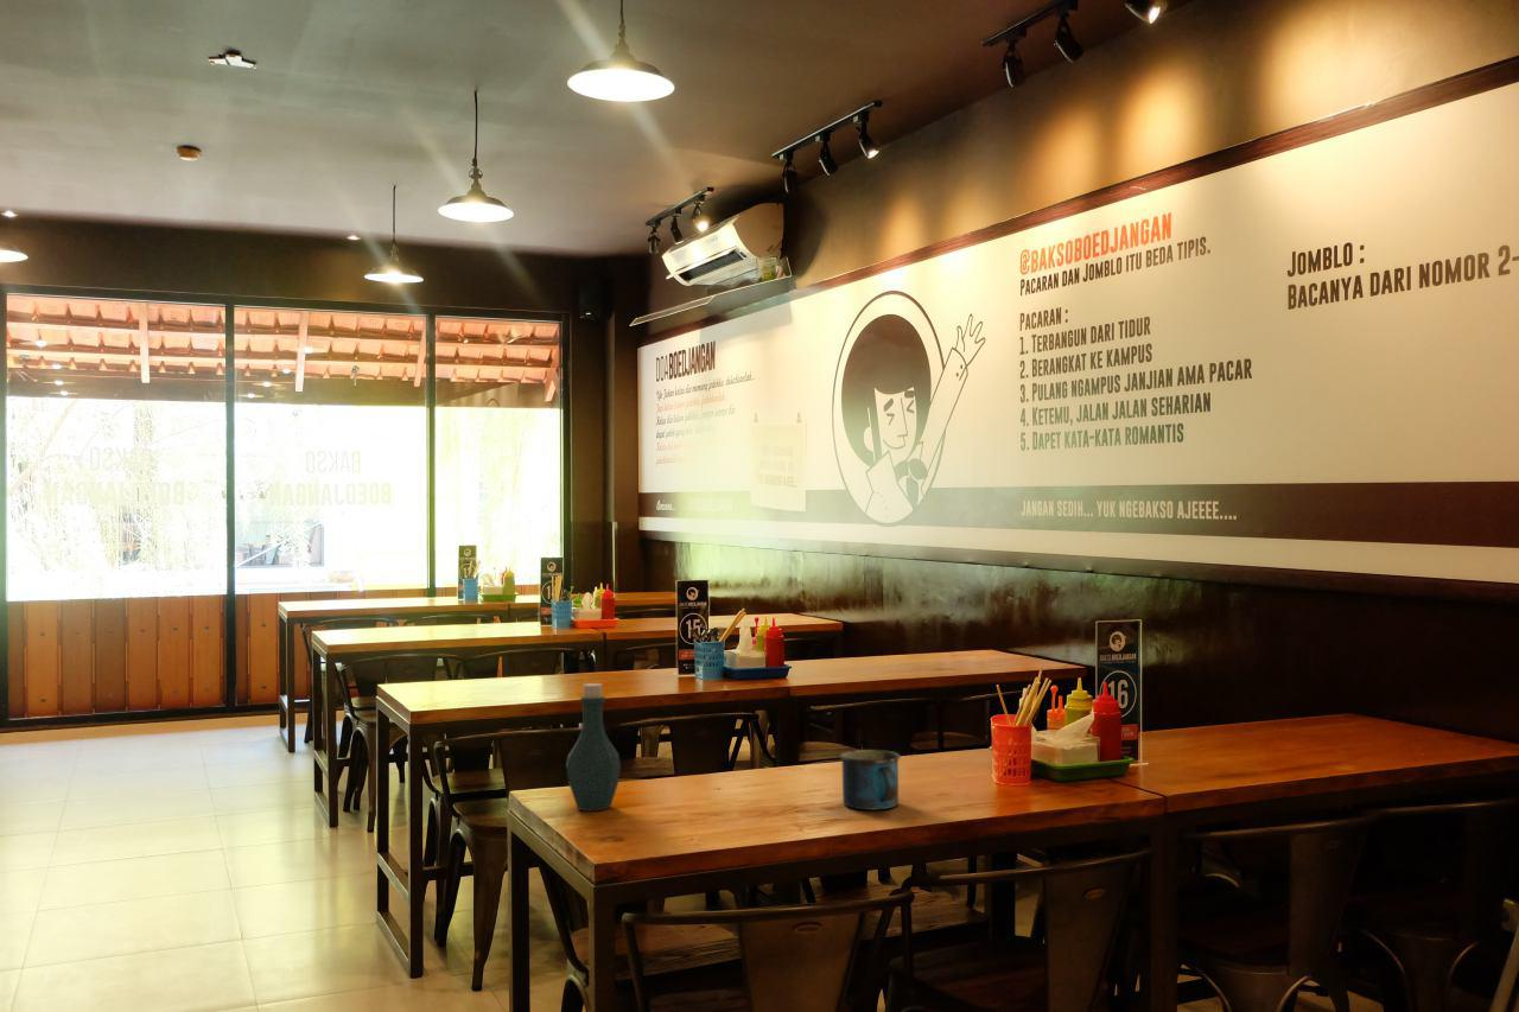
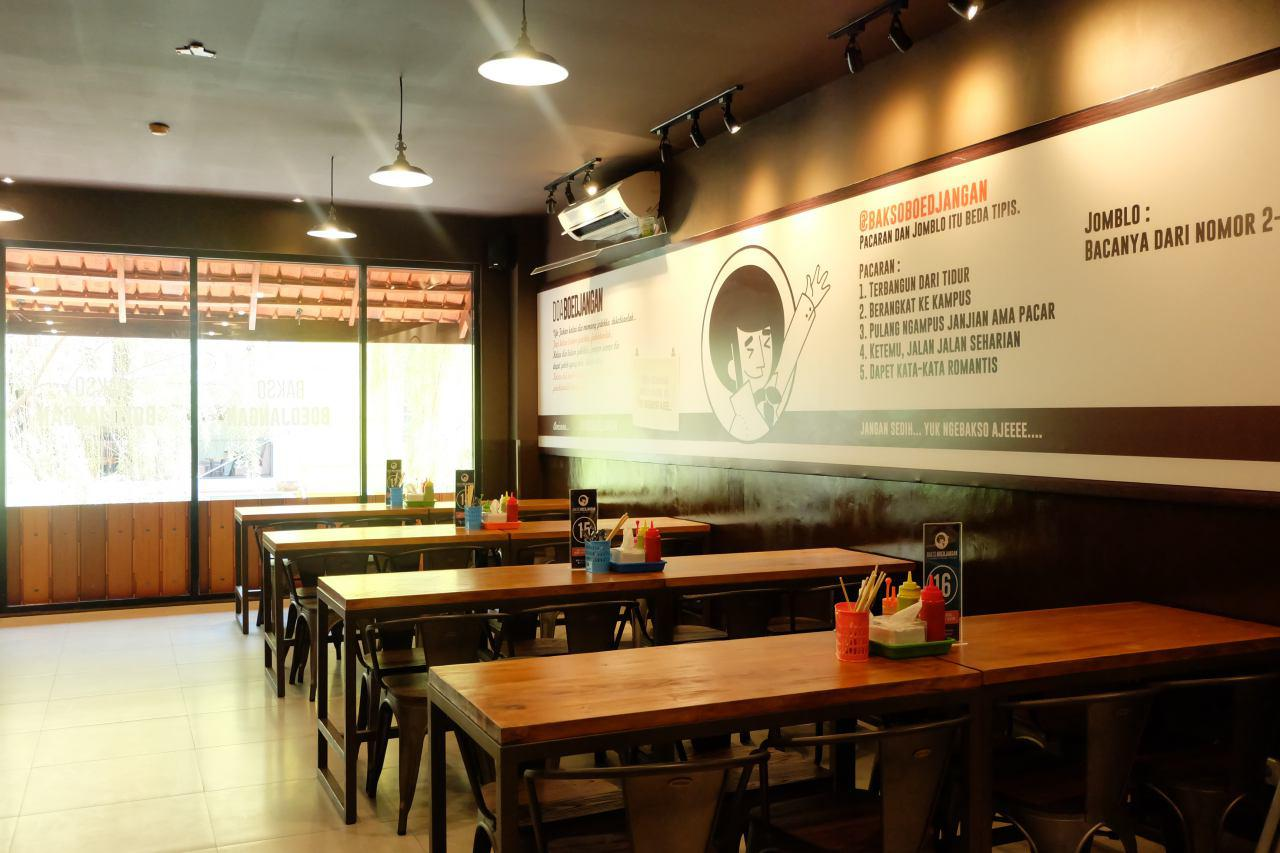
- mug (873, 779)
- bottle (592, 745)
